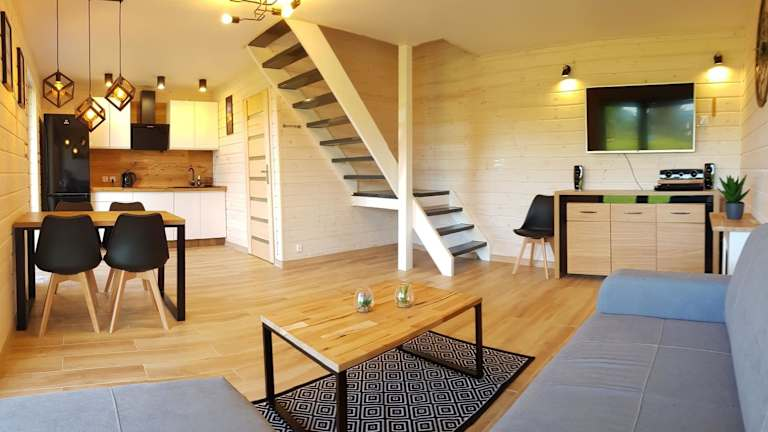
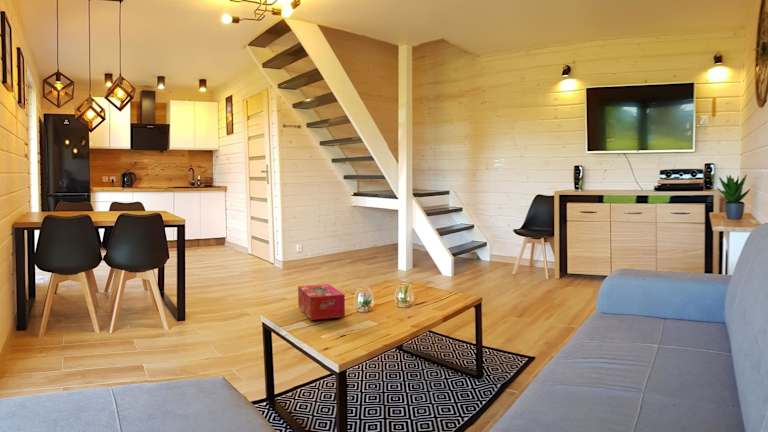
+ tissue box (320, 300)
